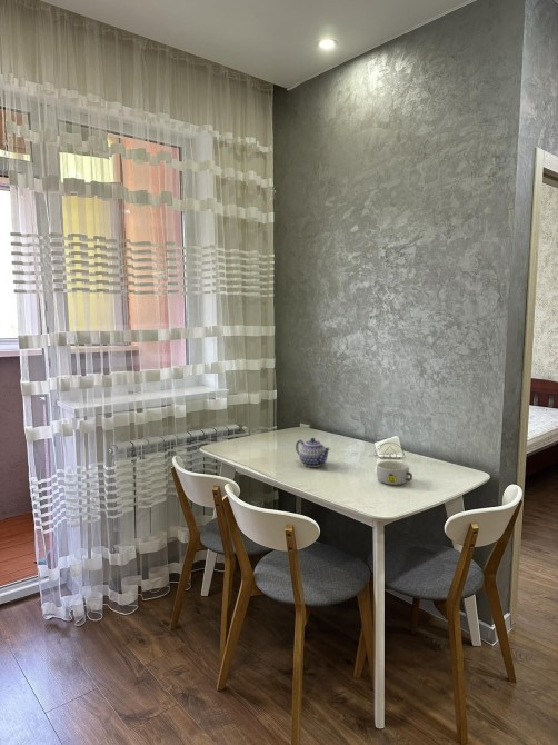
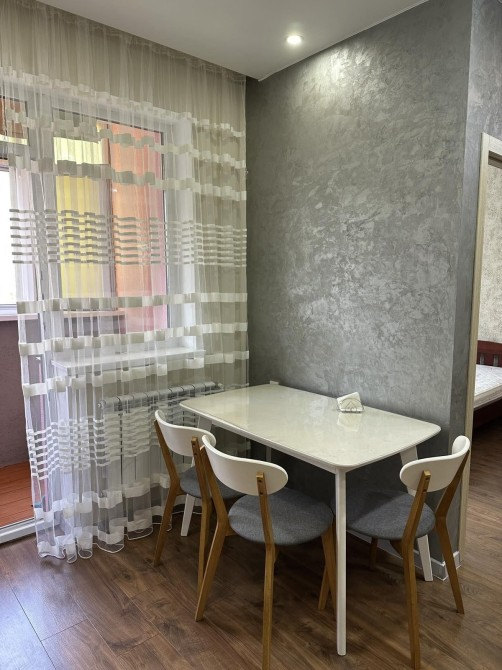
- bowl (395, 474)
- teapot (312, 450)
